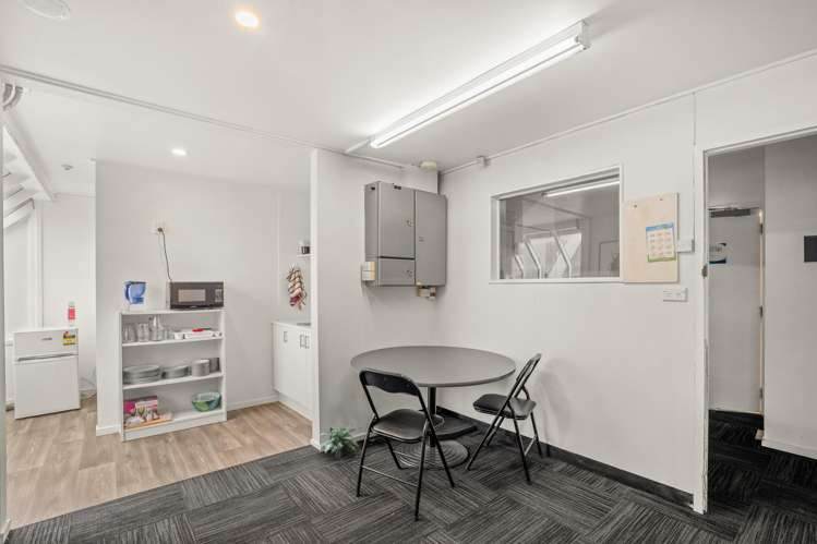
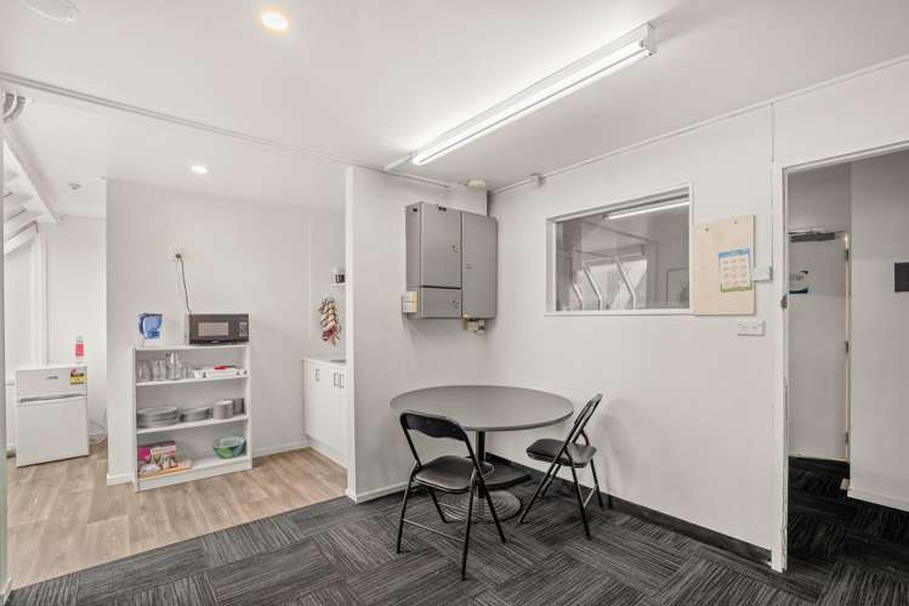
- potted plant (339, 440)
